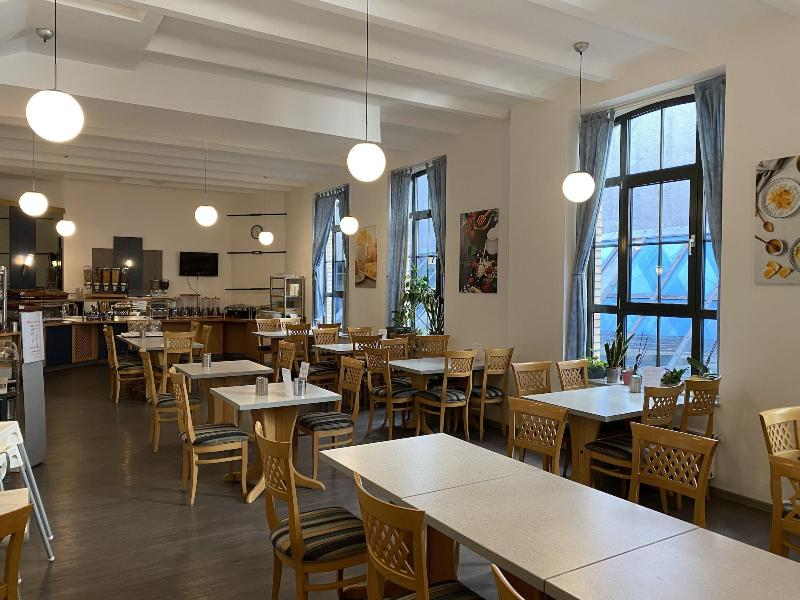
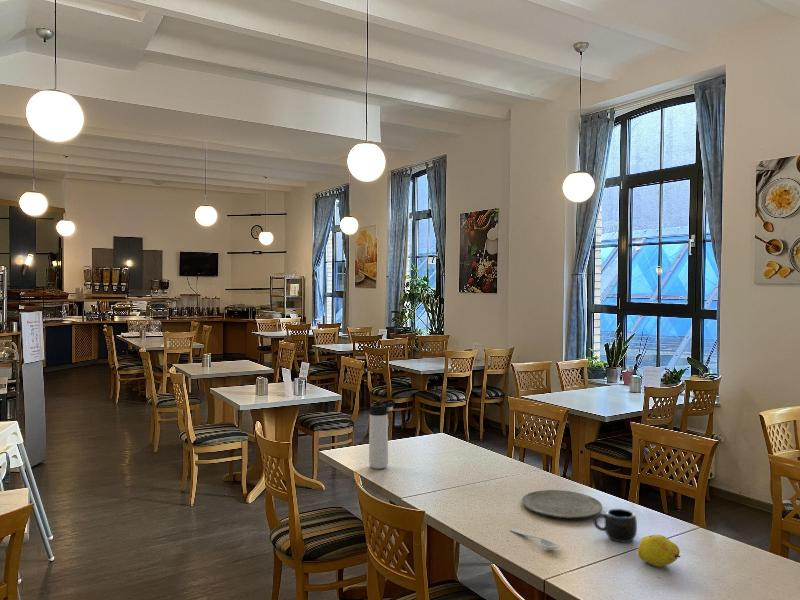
+ thermos bottle (382, 433)
+ plate (561, 504)
+ spoon (534, 537)
+ fruit (659, 550)
+ mug (617, 524)
